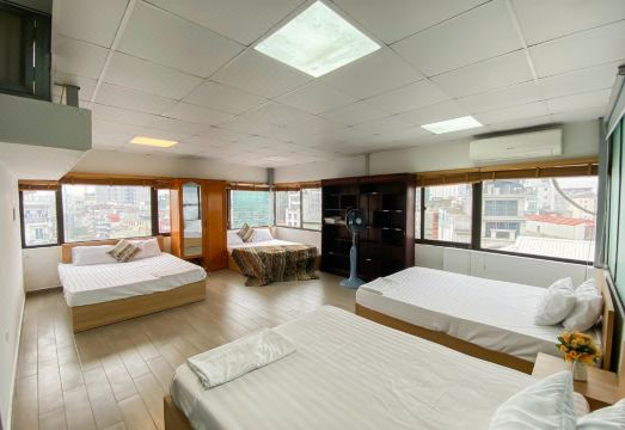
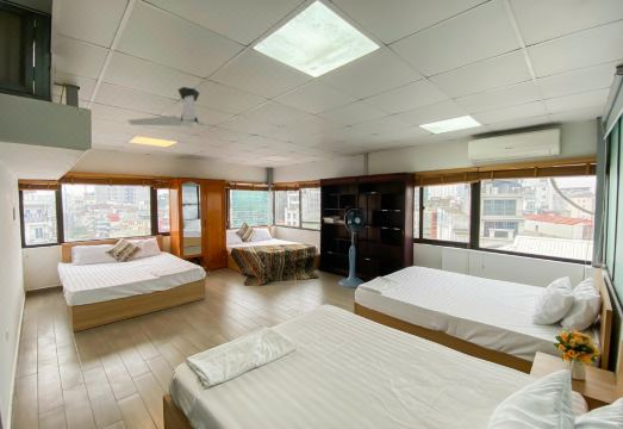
+ ceiling fan (188, 104)
